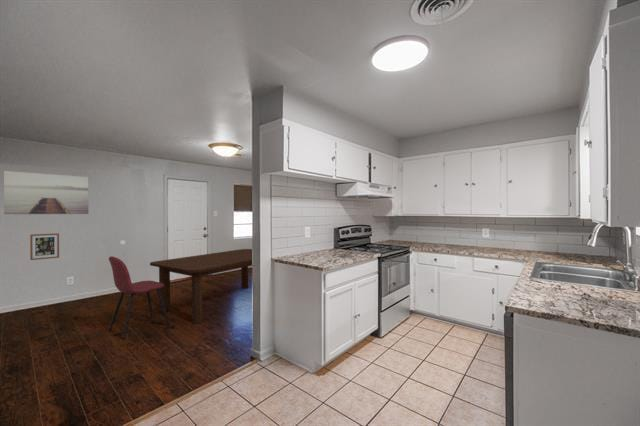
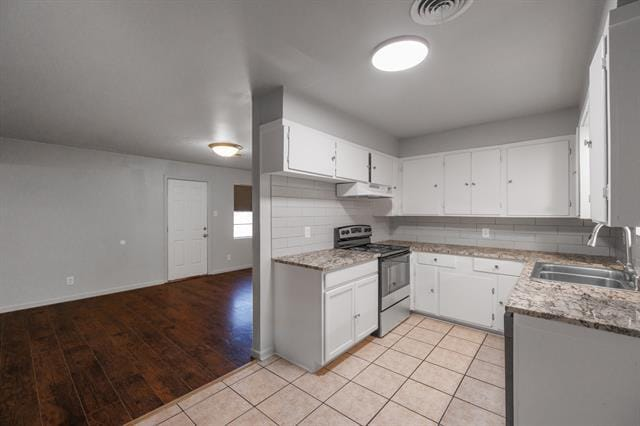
- dining chair (137, 291)
- dining table (223, 271)
- wall art (45, 246)
- wall art (49, 194)
